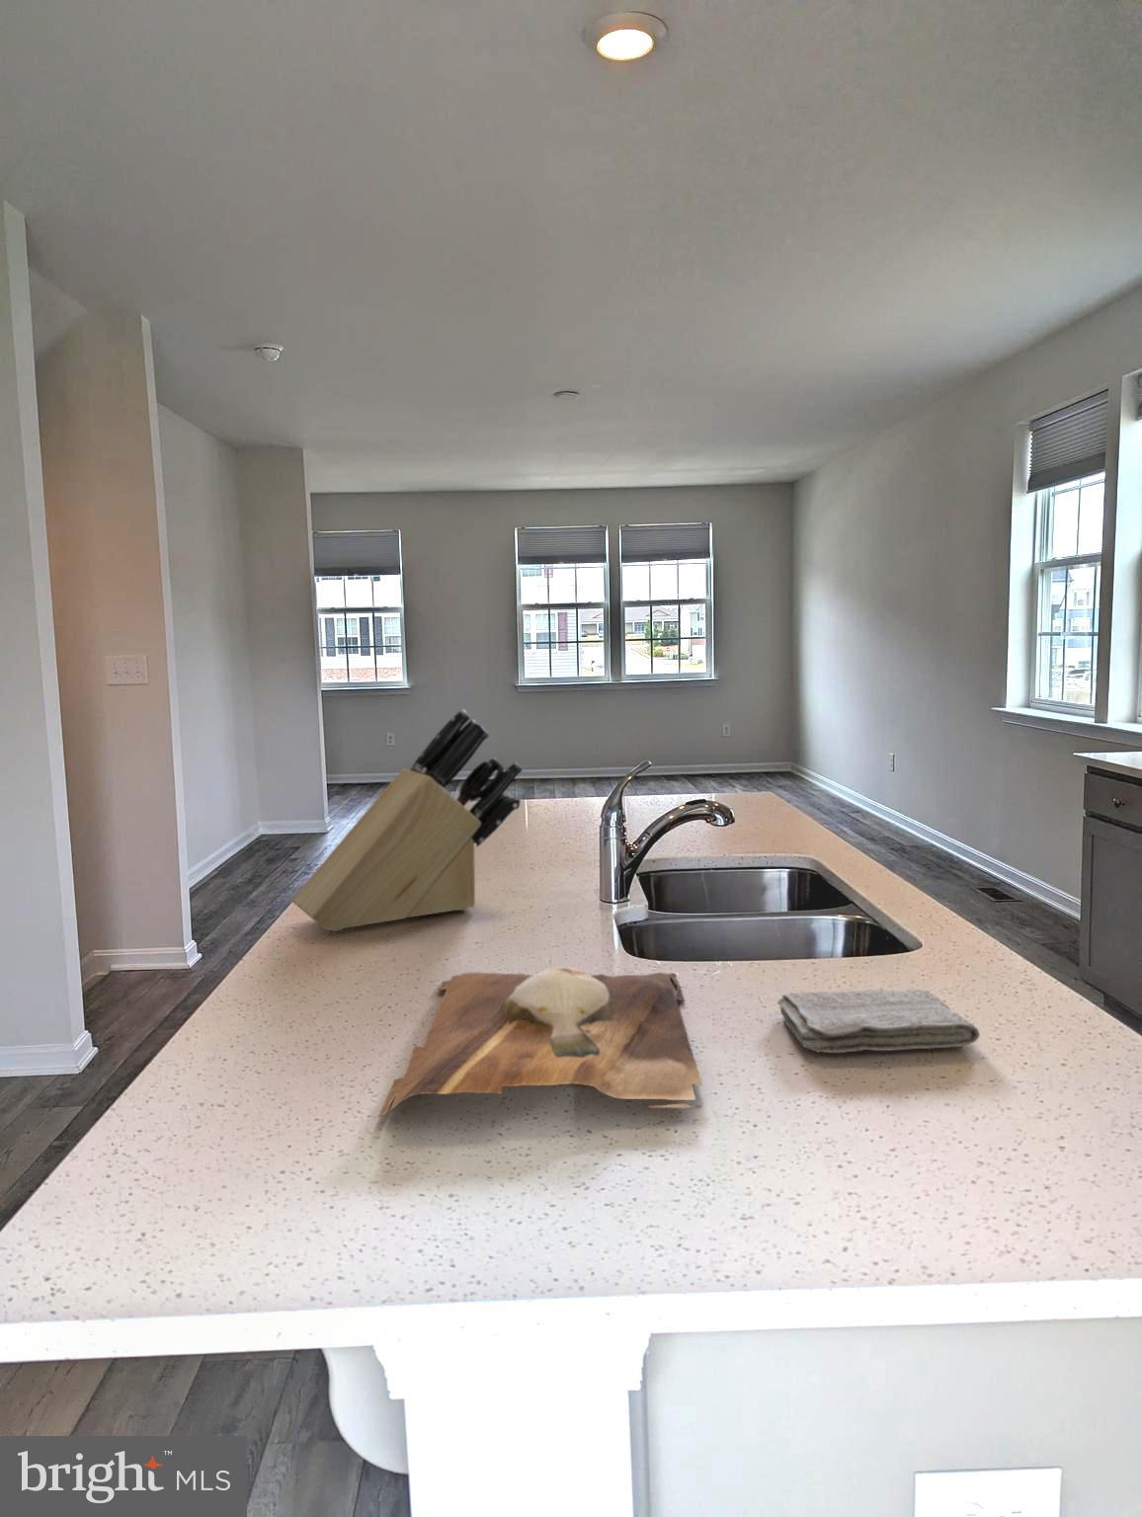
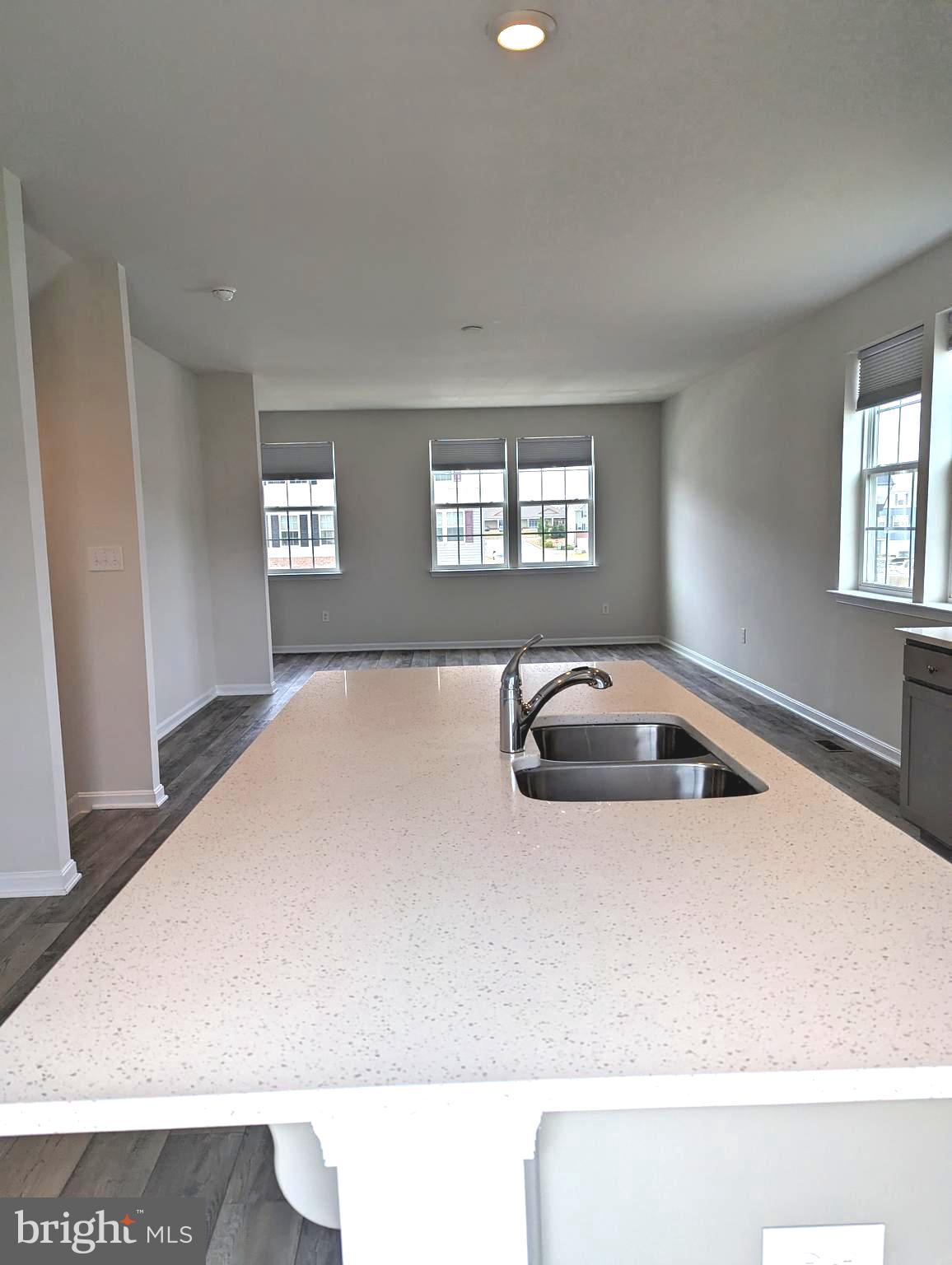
- washcloth (871, 1016)
- knife block (410, 813)
- cutting board (552, 1010)
